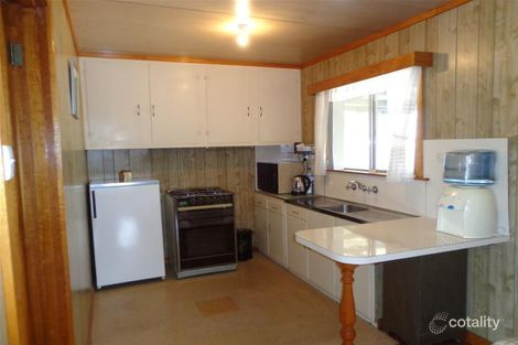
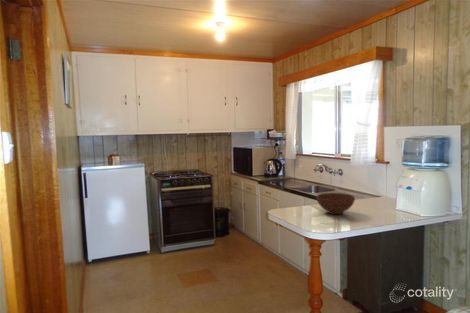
+ bowl (335, 204)
